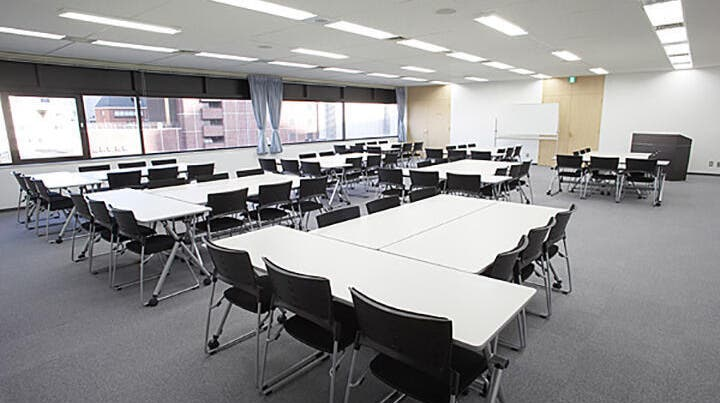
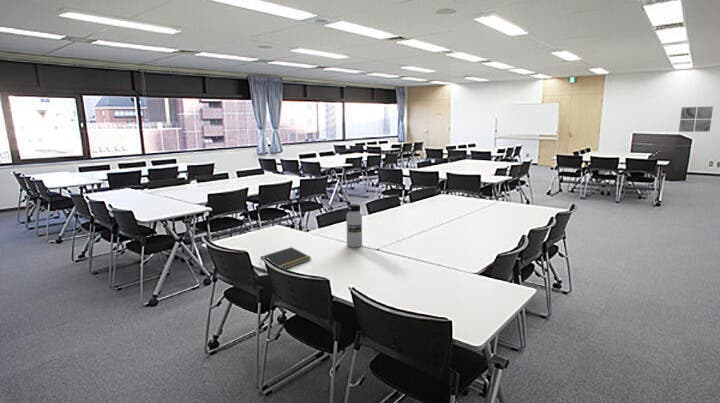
+ water bottle (354, 225)
+ notepad (286, 258)
+ wall art (696, 118)
